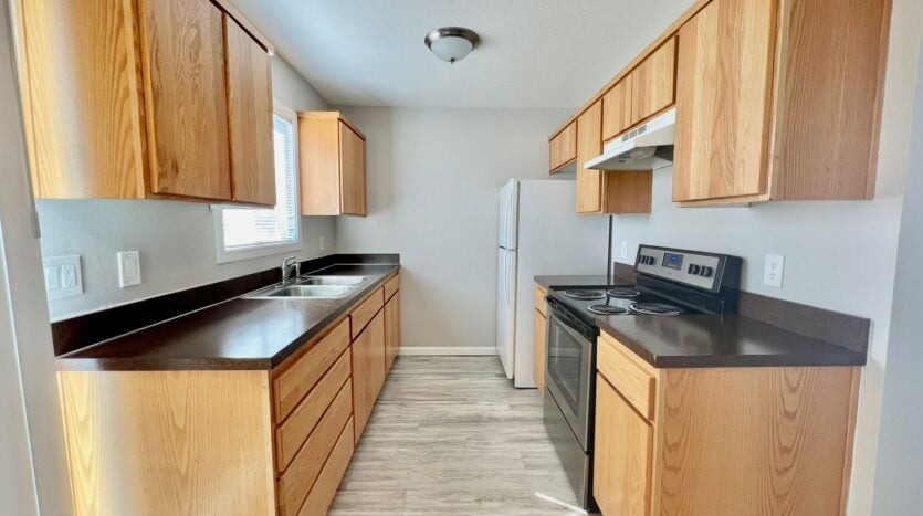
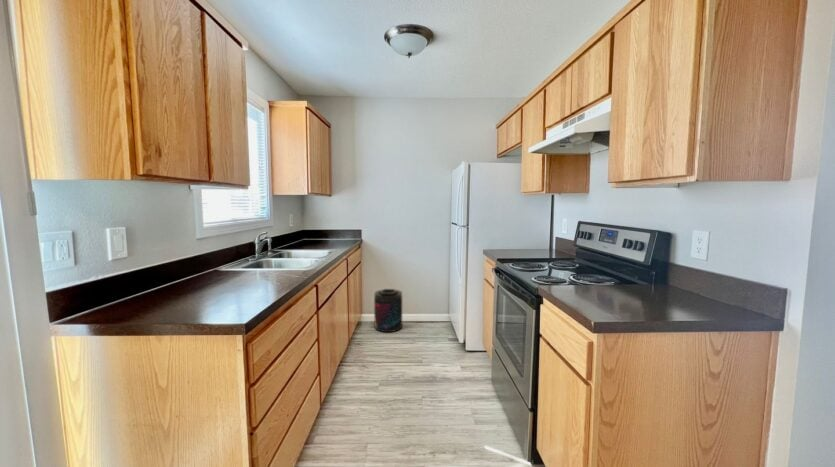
+ supplement container (388, 309)
